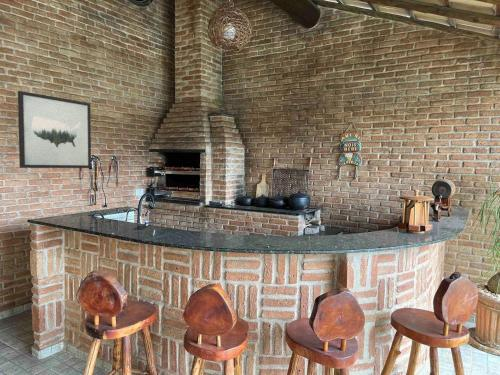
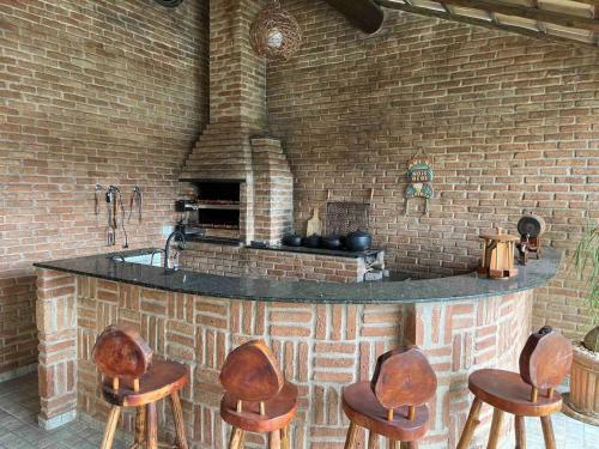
- wall art (57, 133)
